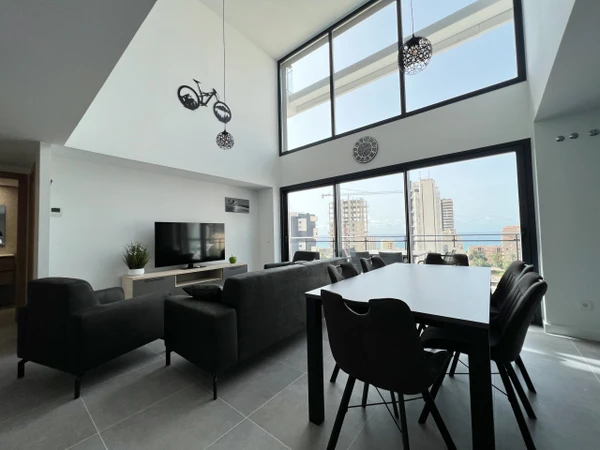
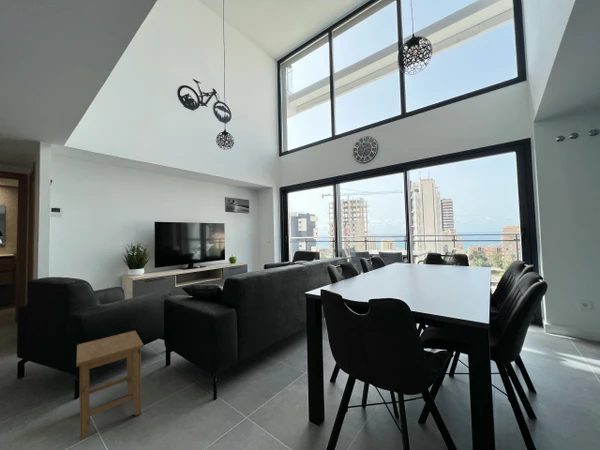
+ stool (112, 381)
